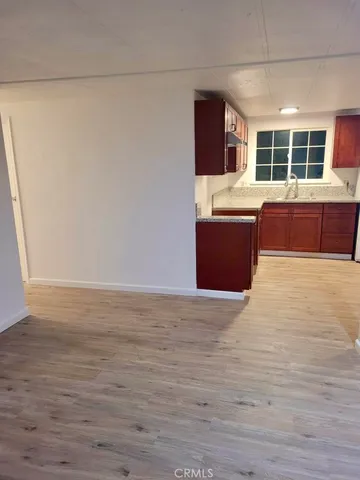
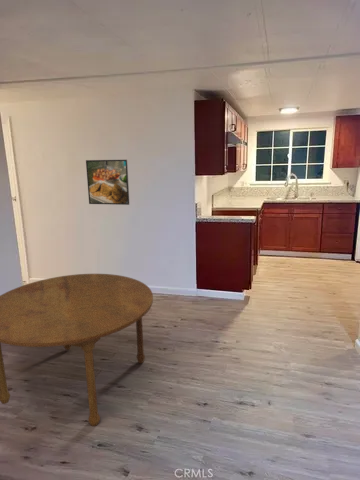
+ dining table (75, 341)
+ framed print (107, 182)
